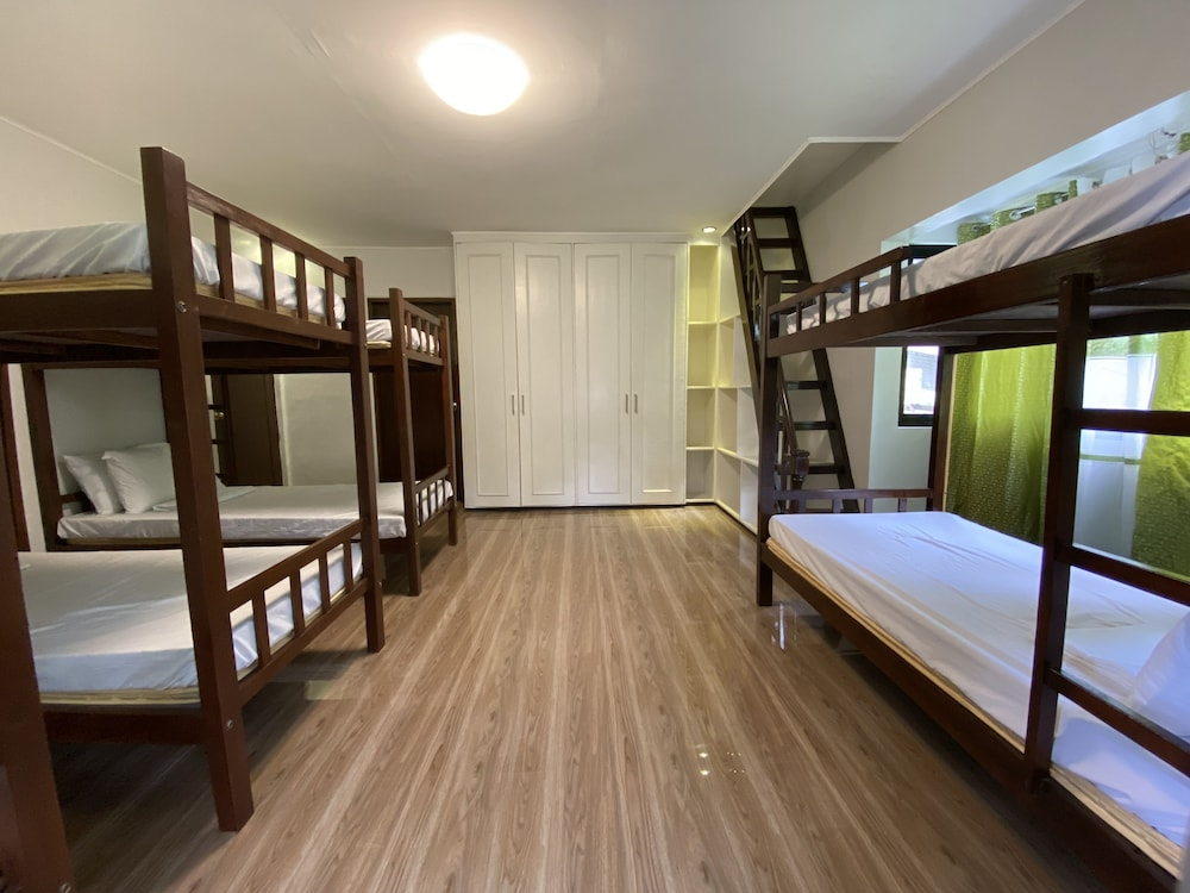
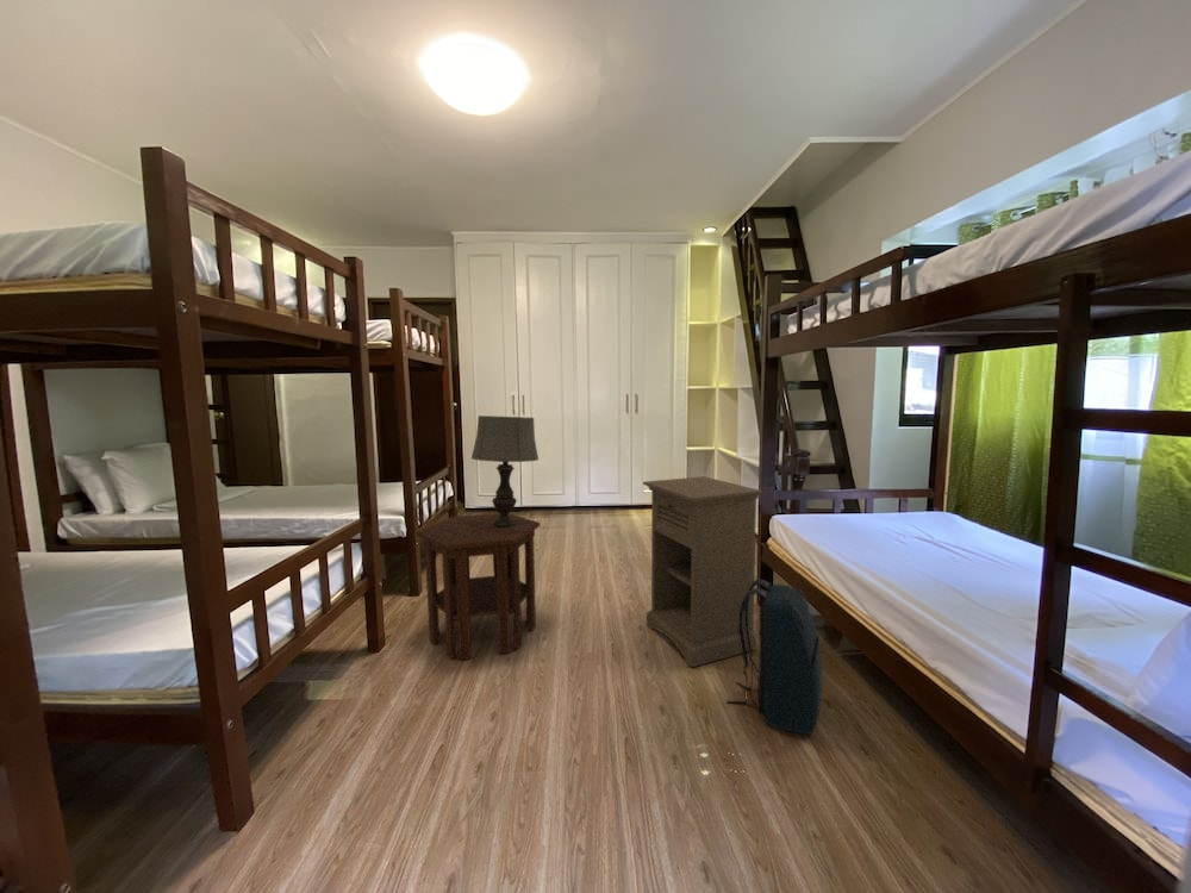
+ table lamp (501, 470)
+ side table (481, 579)
+ backpack (774, 644)
+ nightstand (698, 562)
